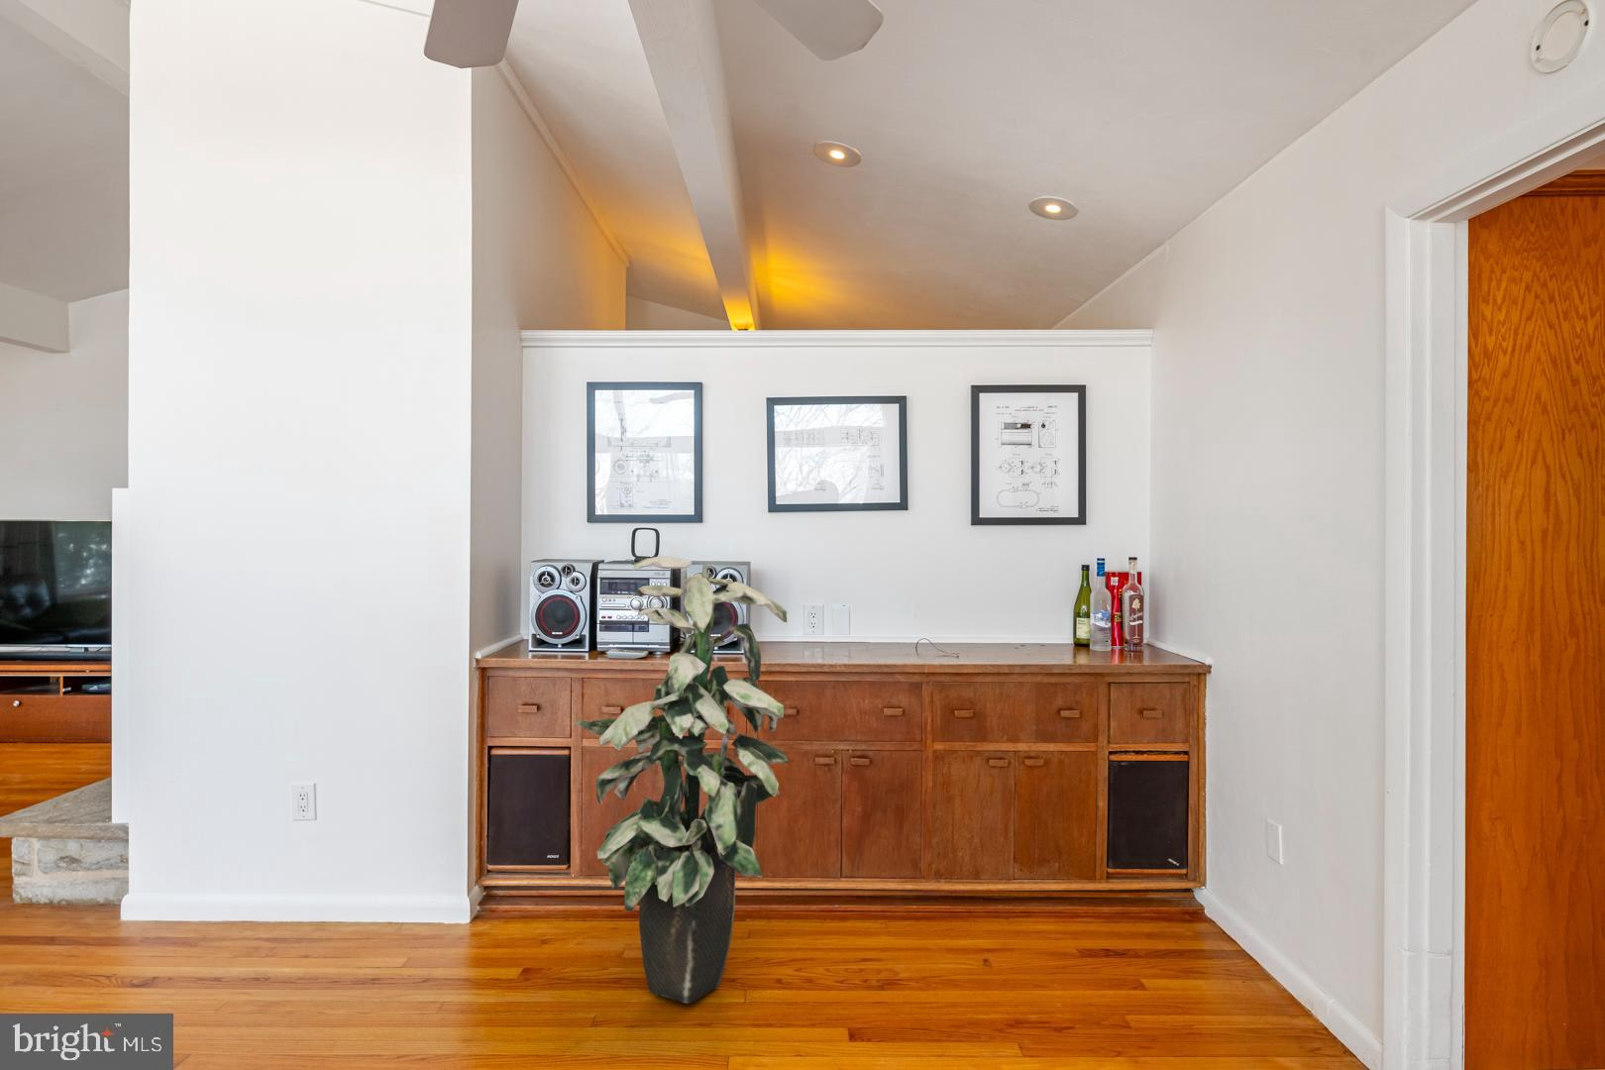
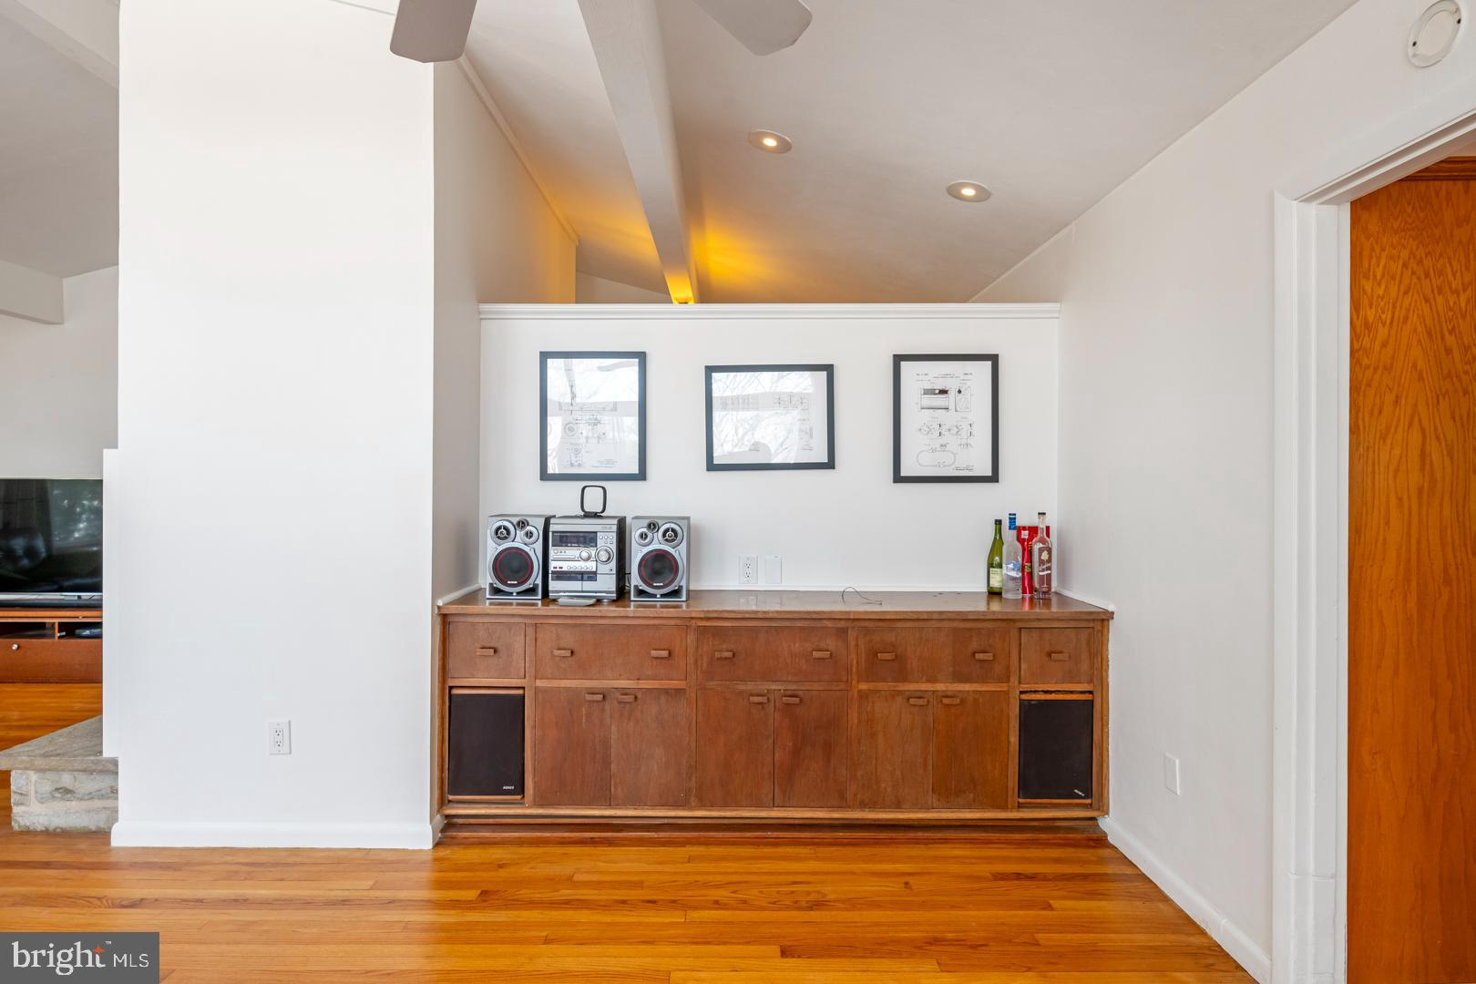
- indoor plant (684, 765)
